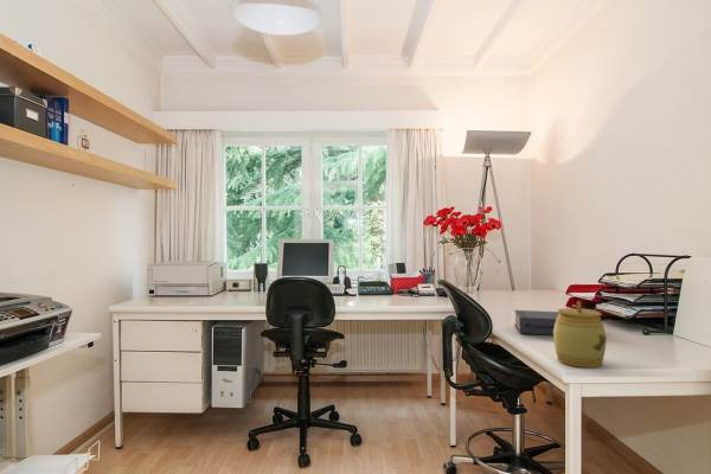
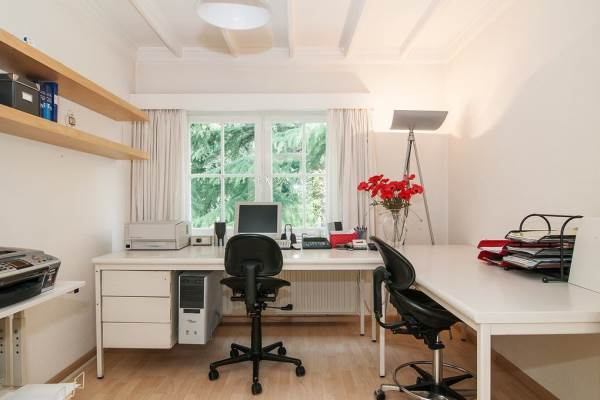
- book (550, 322)
- jar (578, 331)
